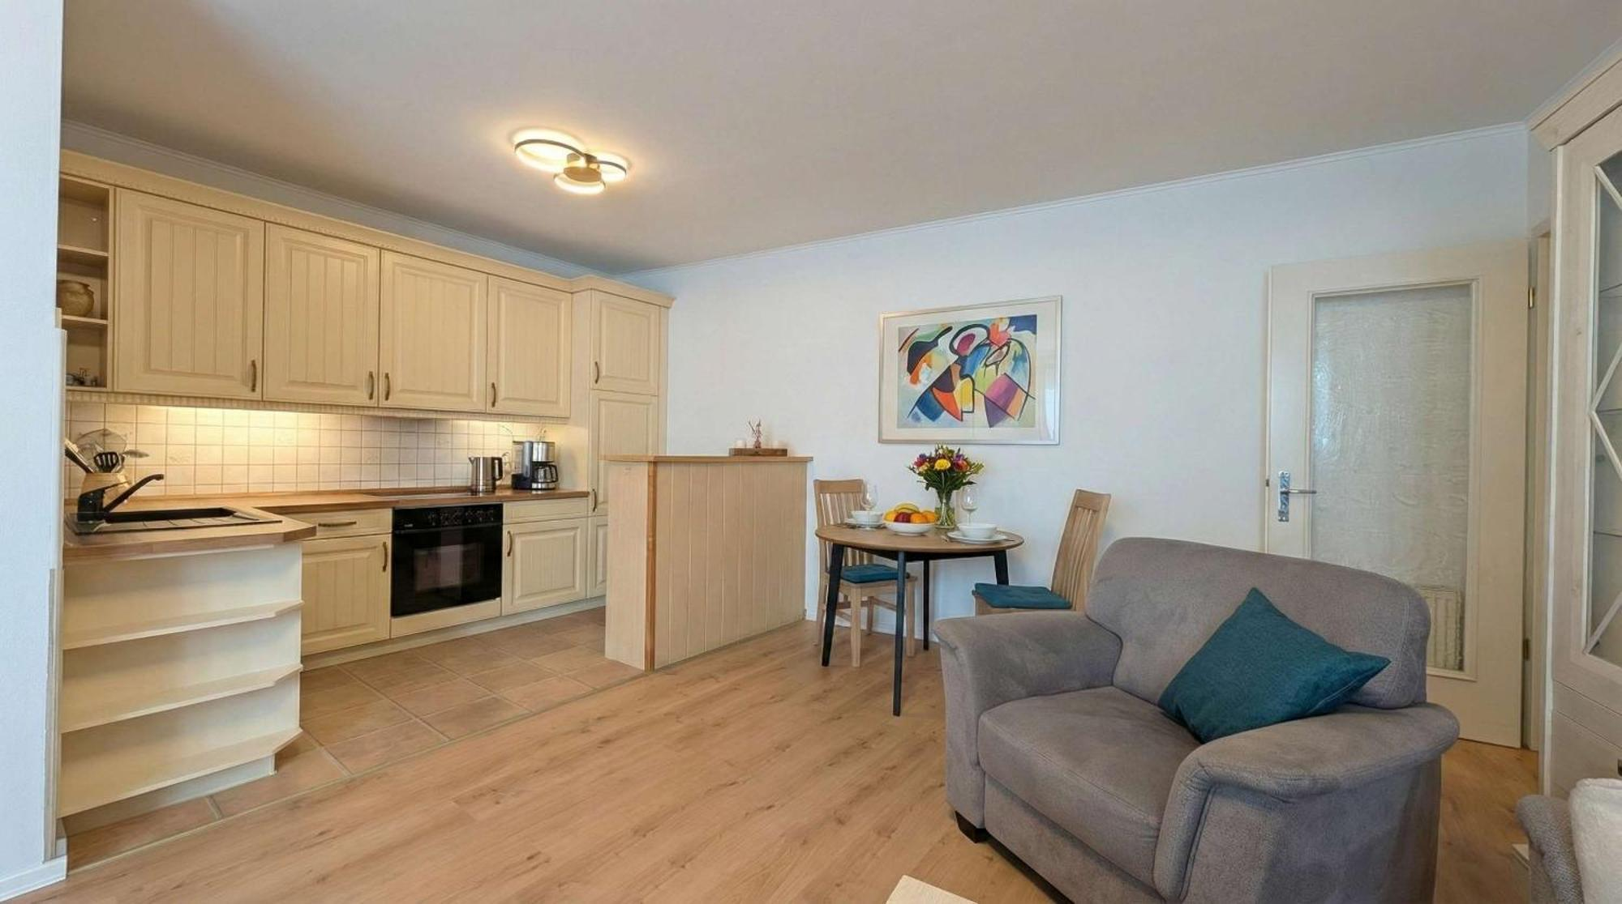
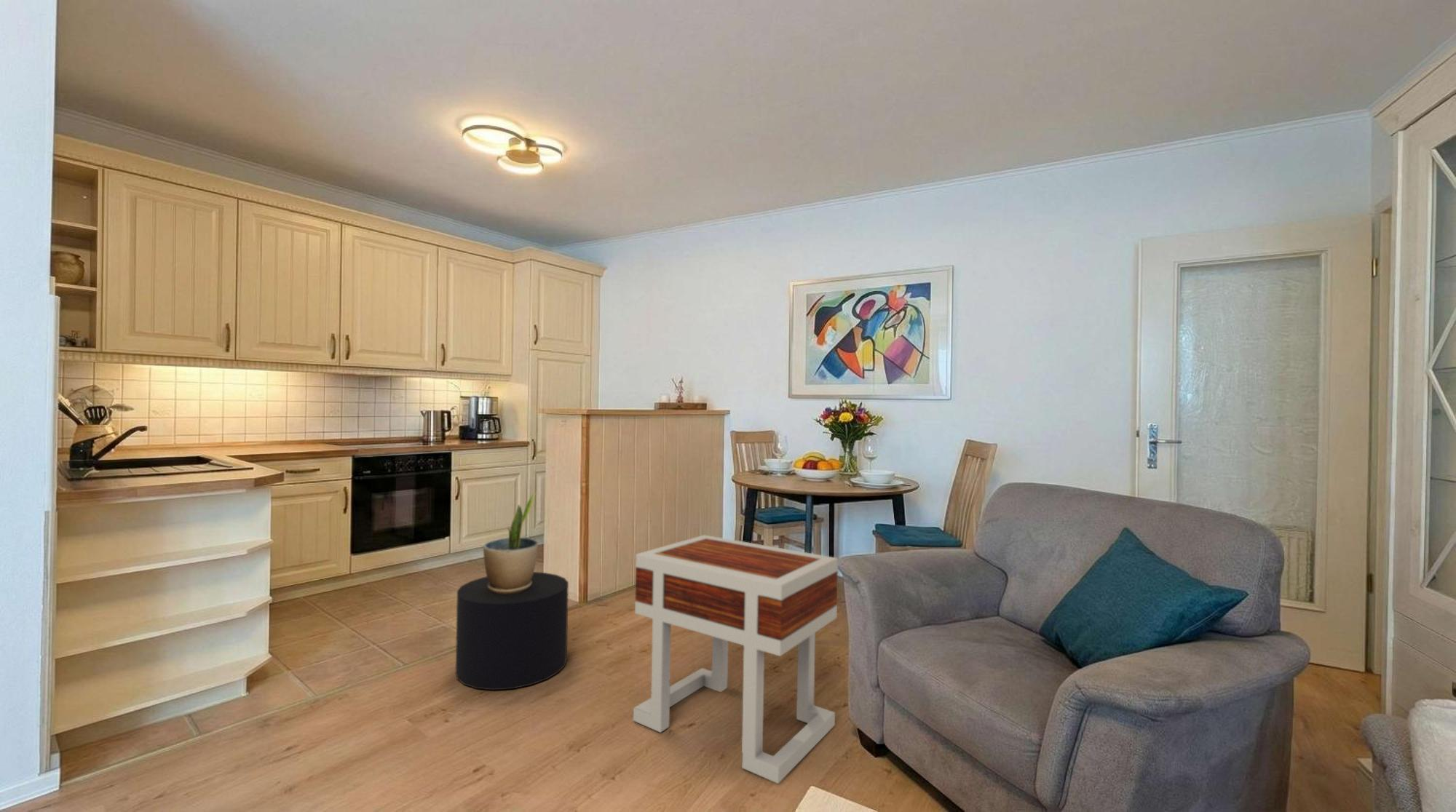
+ potted plant (511, 541)
+ side table (737, 638)
+ stool (513, 625)
